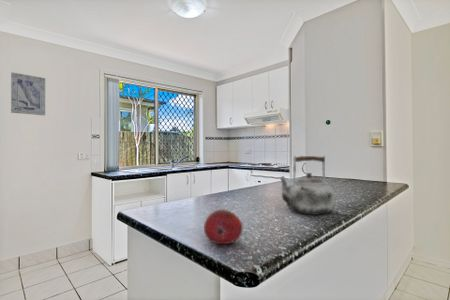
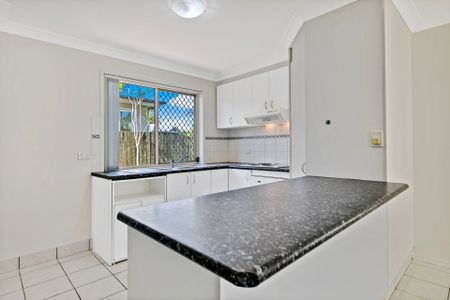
- kettle (304, 183)
- fruit (222, 225)
- wall art (28, 94)
